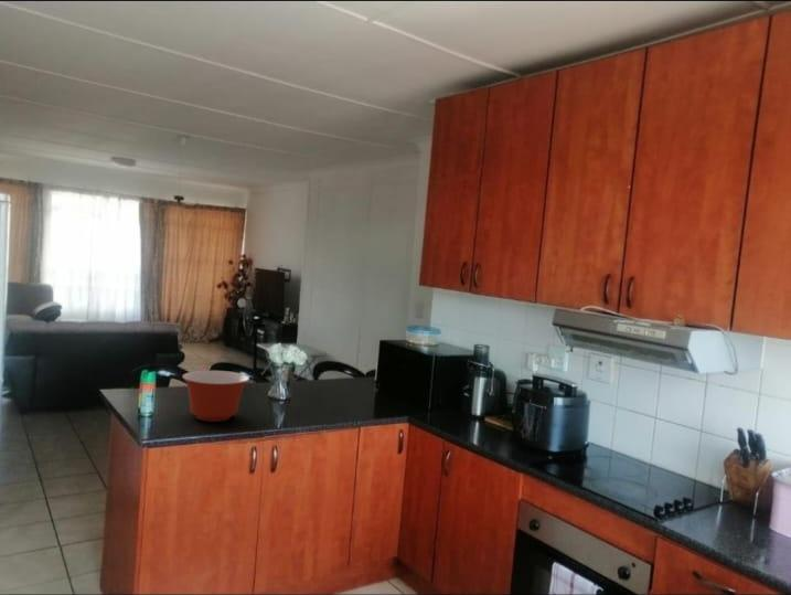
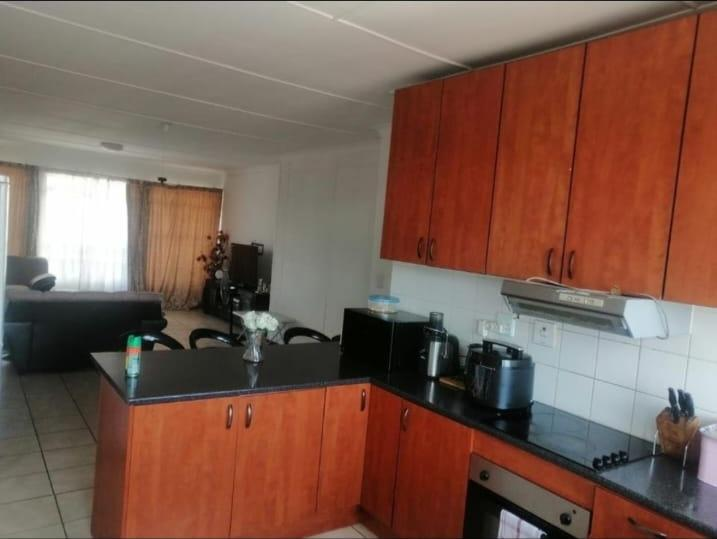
- mixing bowl (214, 396)
